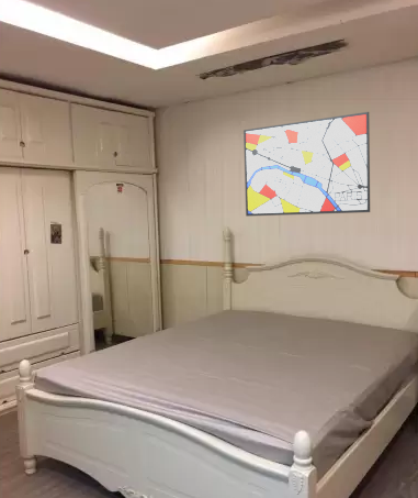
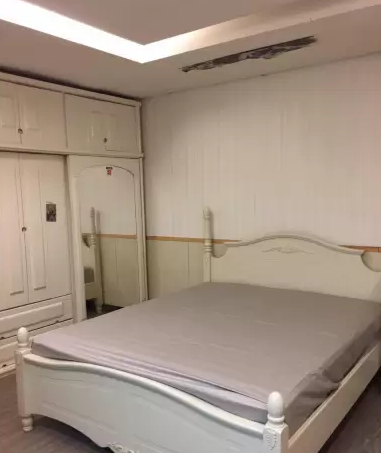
- wall art (302, 168)
